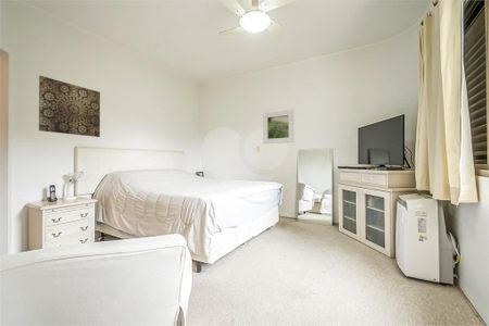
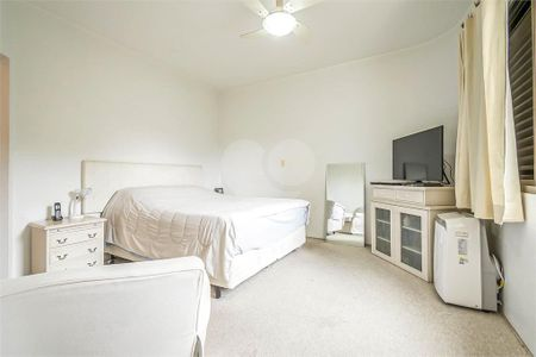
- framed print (277, 127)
- wall art (72, 109)
